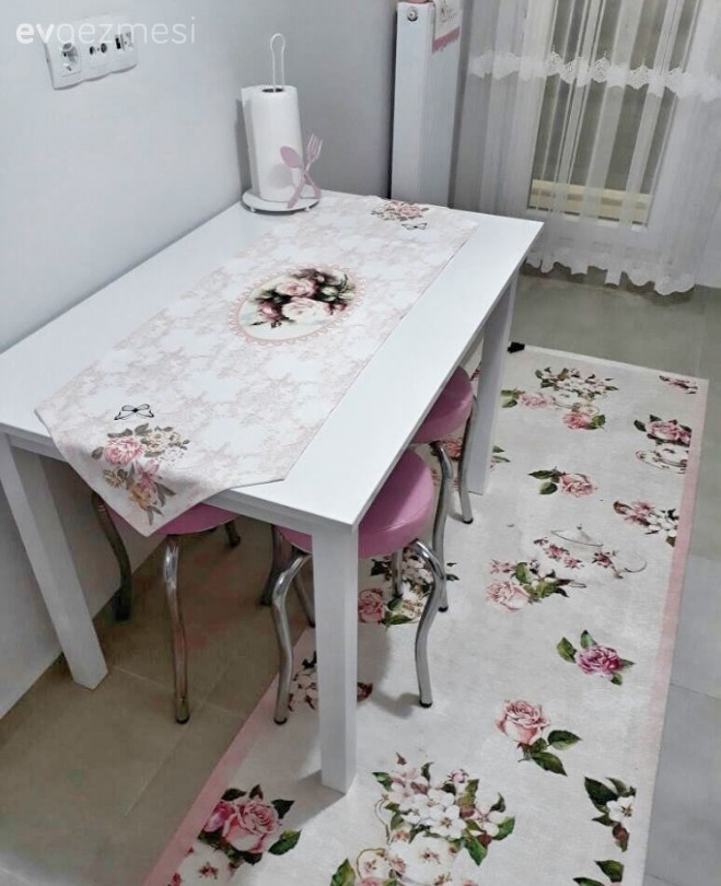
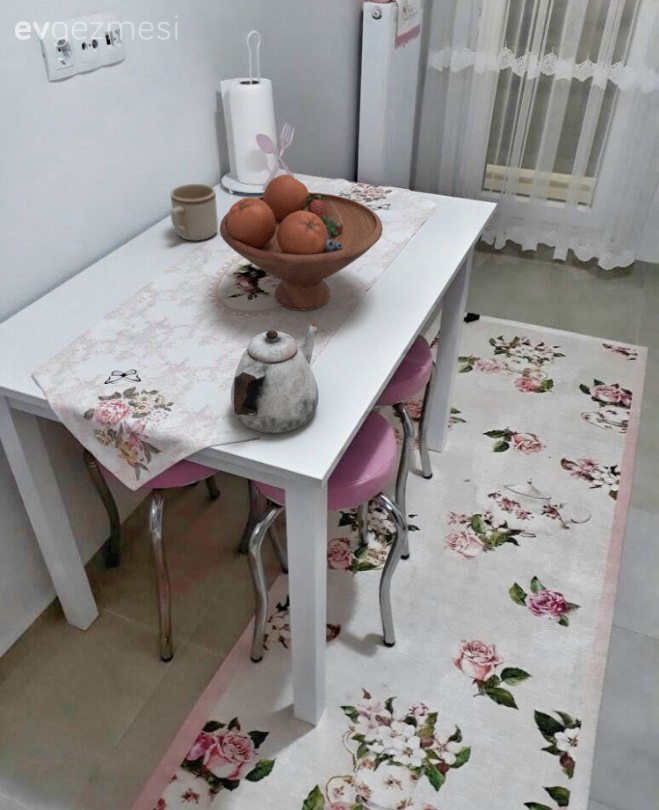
+ mug (190, 215)
+ teapot (279, 368)
+ fruit bowl (301, 246)
